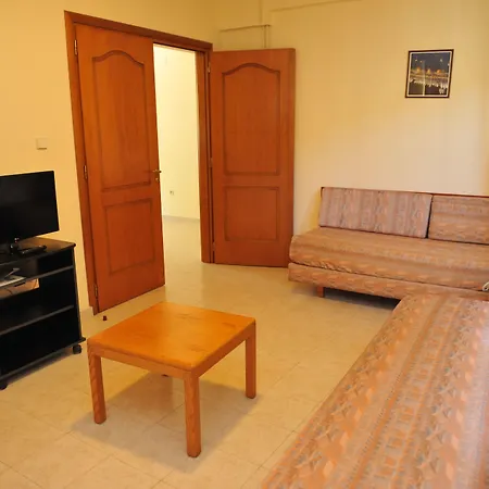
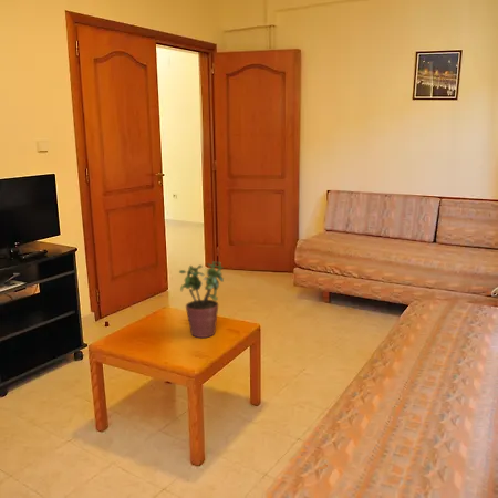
+ potted plant (199, 298)
